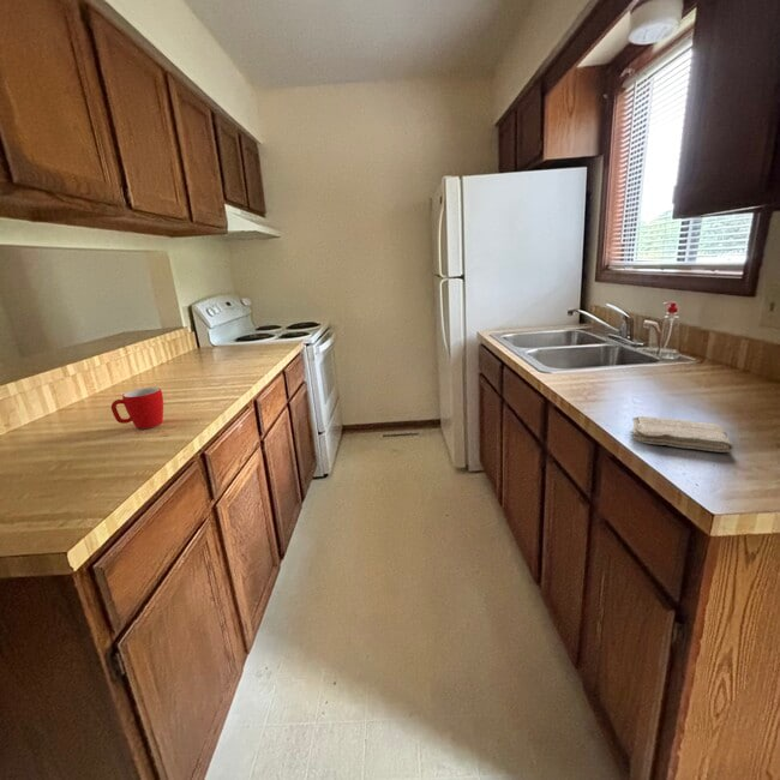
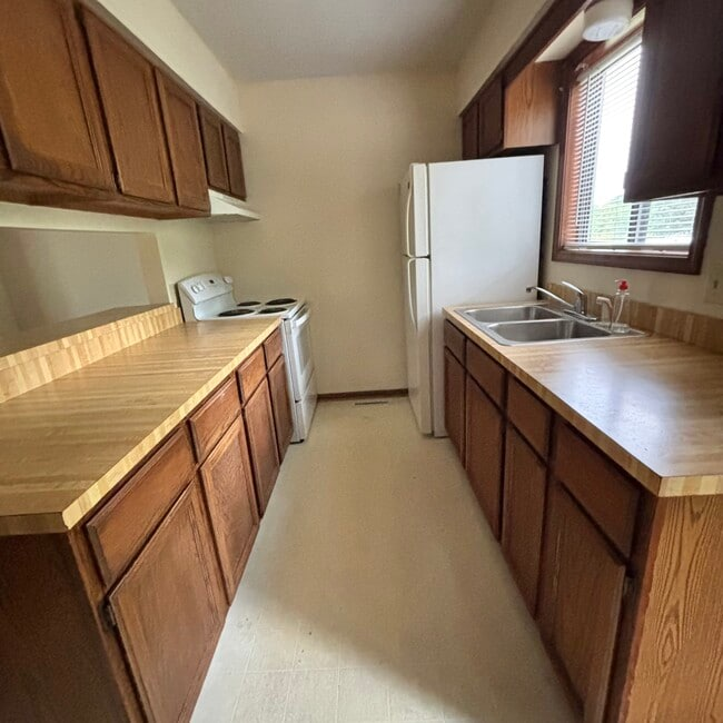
- mug (139, 409)
- washcloth (678, 431)
